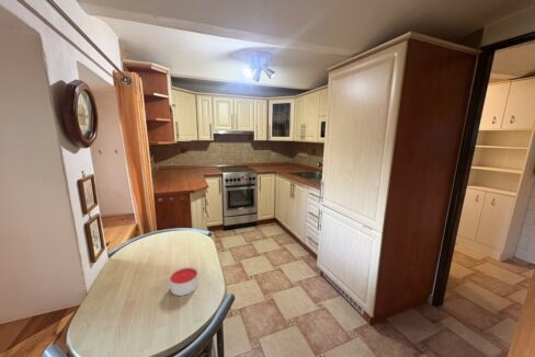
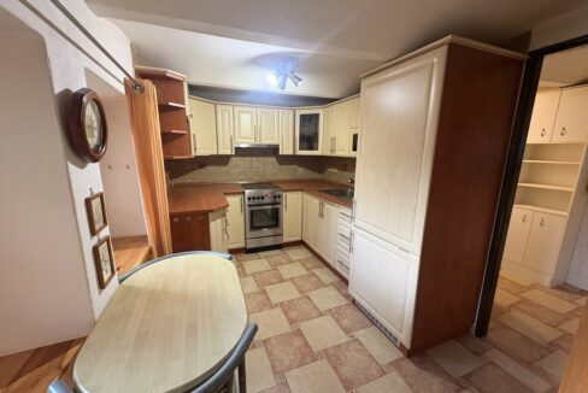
- candle (184, 279)
